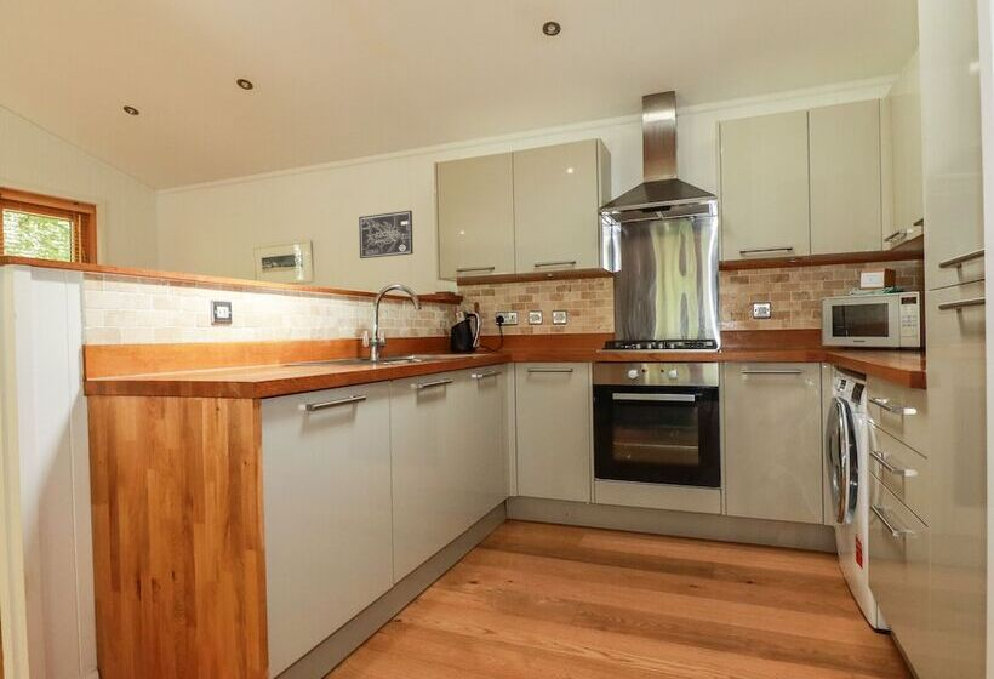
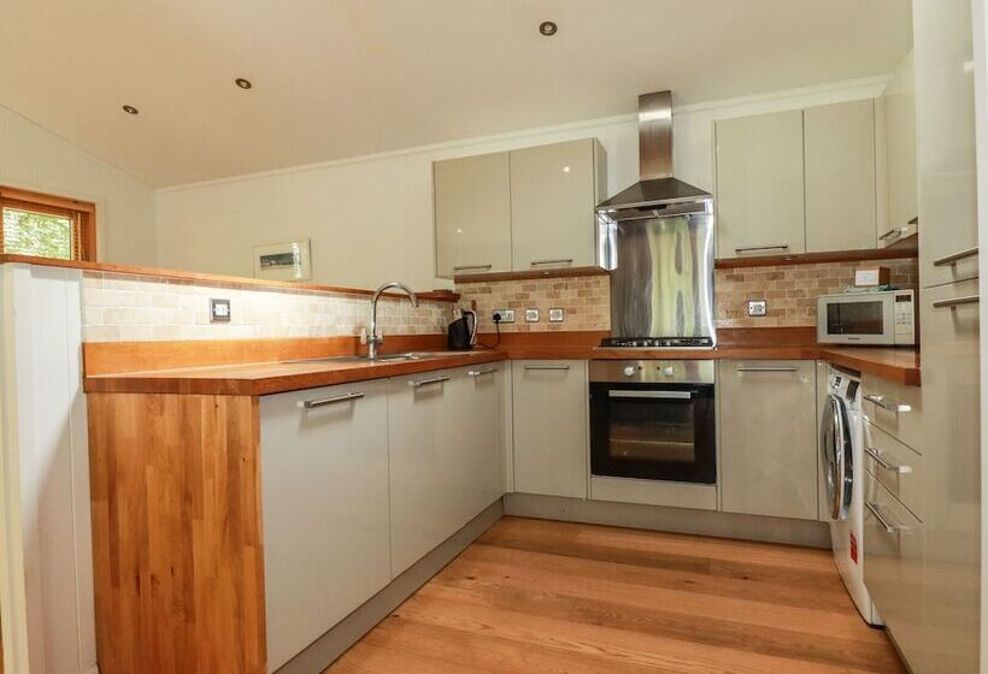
- wall art (384, 234)
